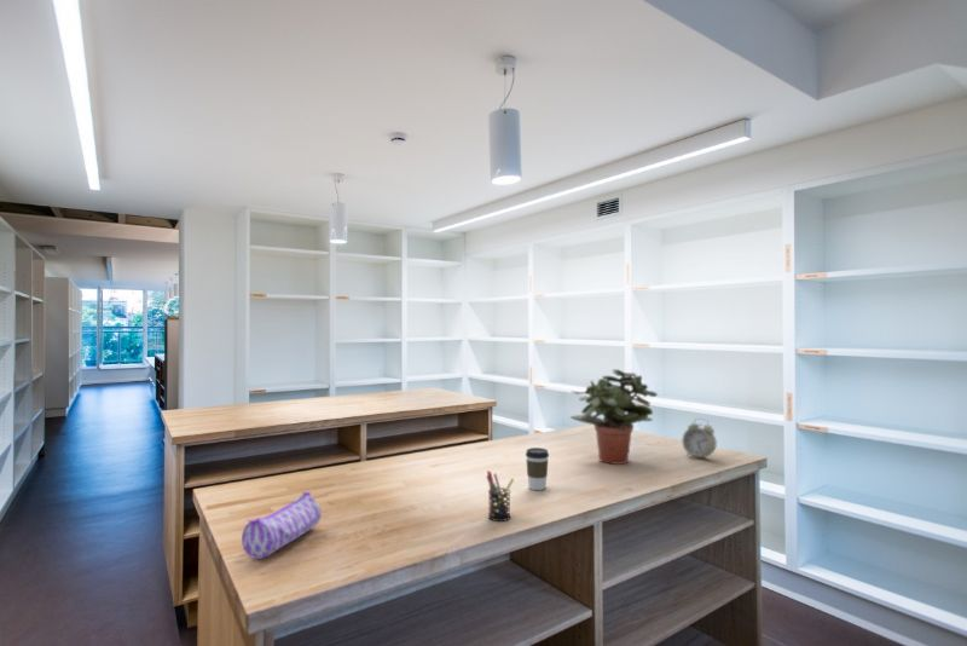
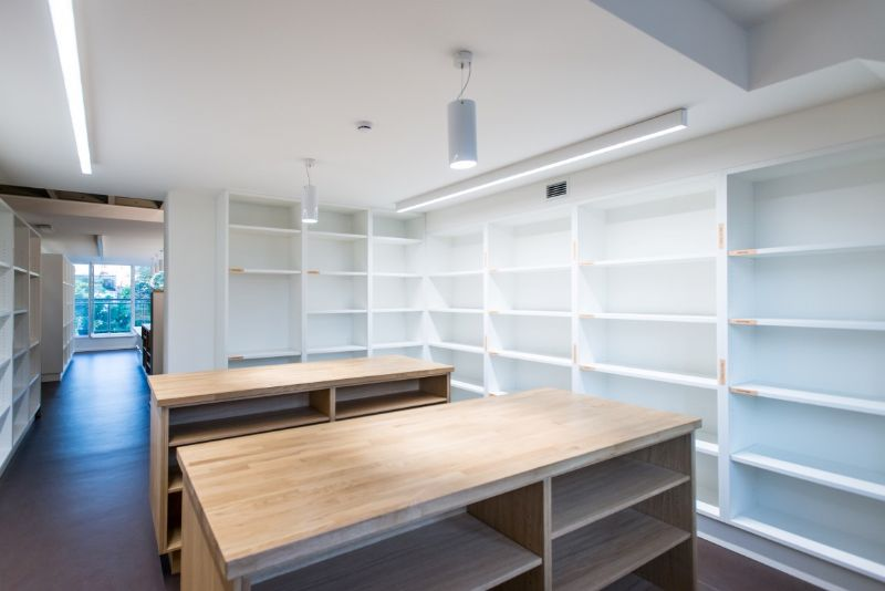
- pen holder (497, 495)
- pencil case (284, 523)
- coffee cup (537, 468)
- potted plant (612, 415)
- alarm clock (699, 438)
